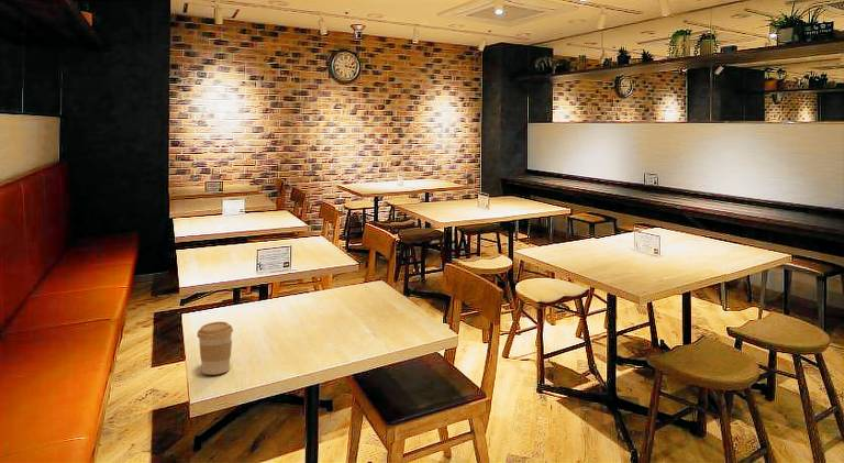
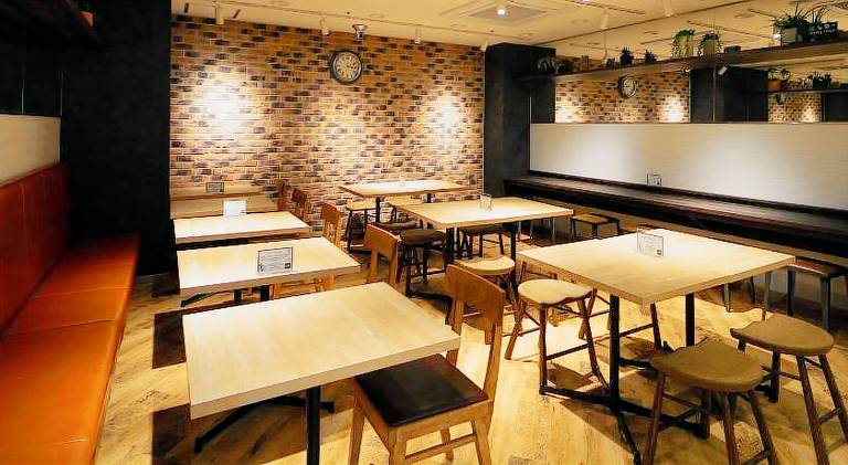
- coffee cup (215, 346)
